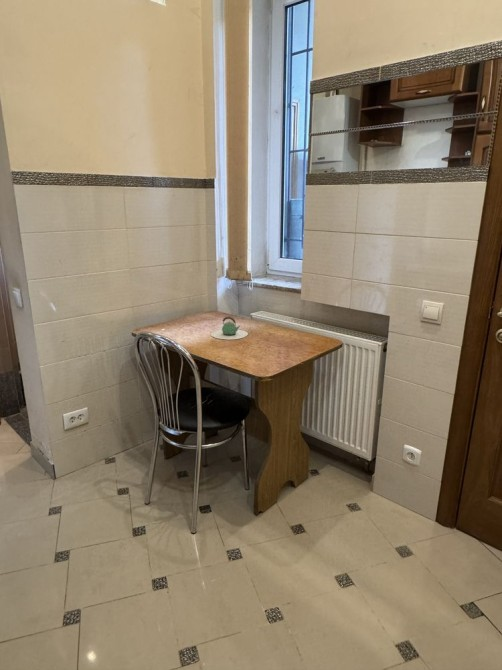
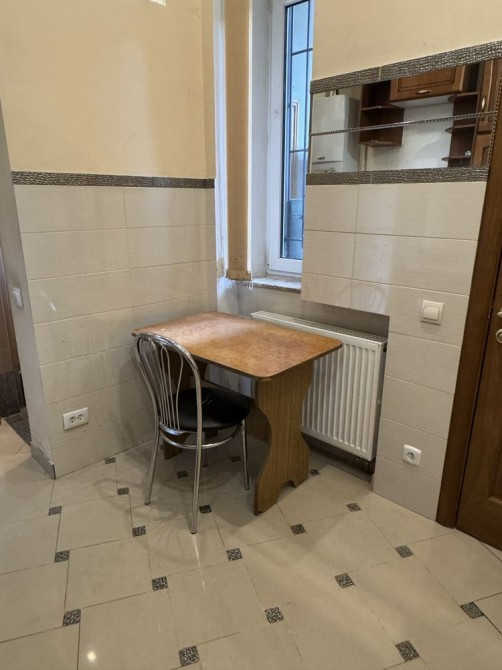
- teapot (229, 325)
